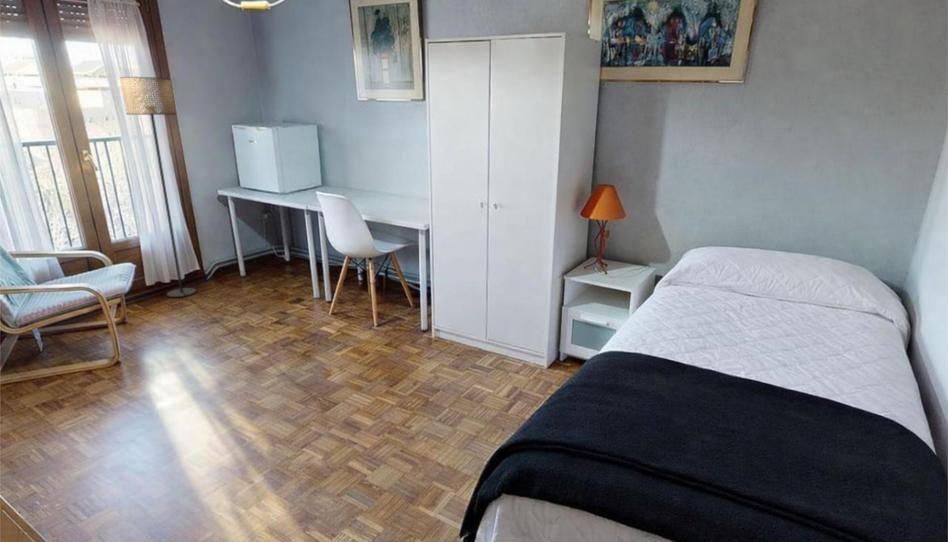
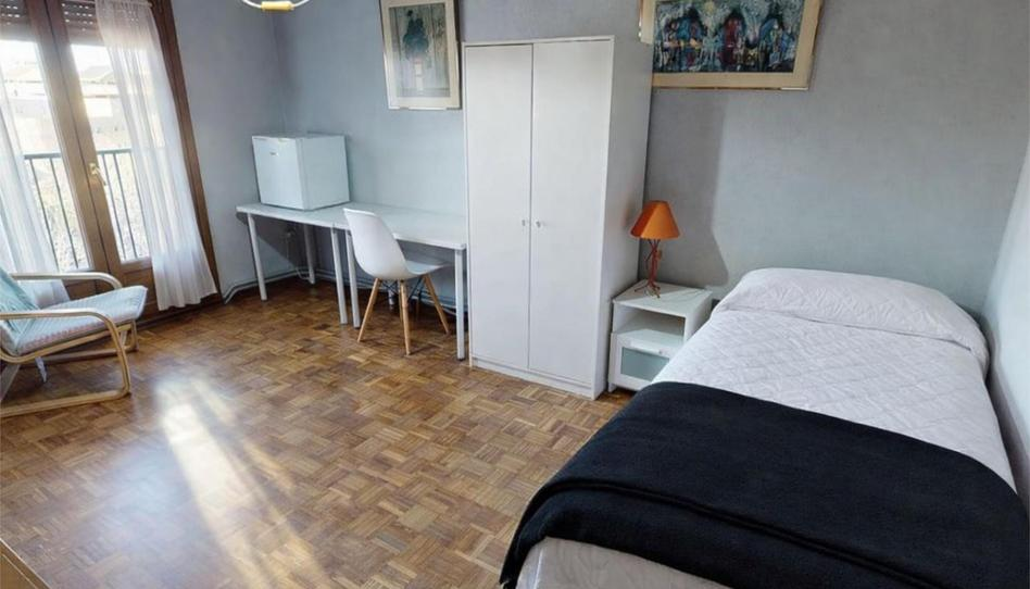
- floor lamp (164, 191)
